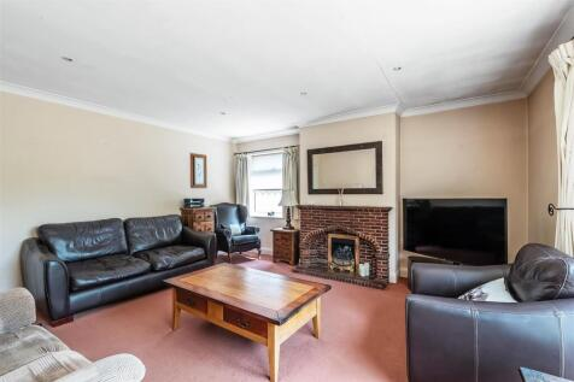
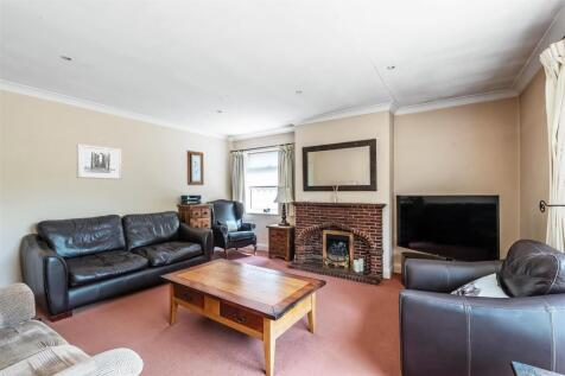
+ wall art (100, 162)
